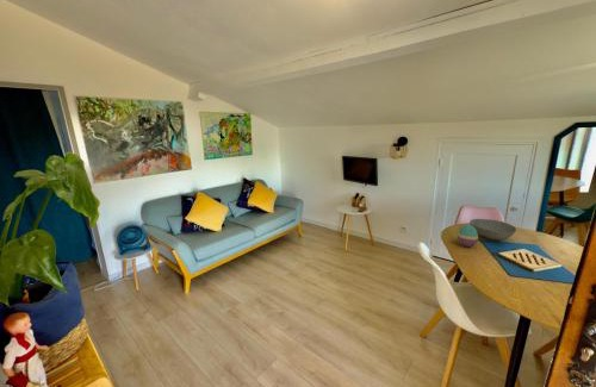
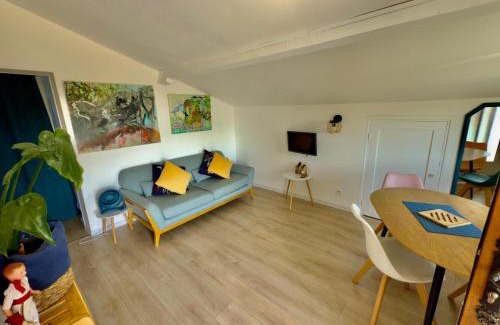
- bowl (491, 230)
- decorative egg (467, 235)
